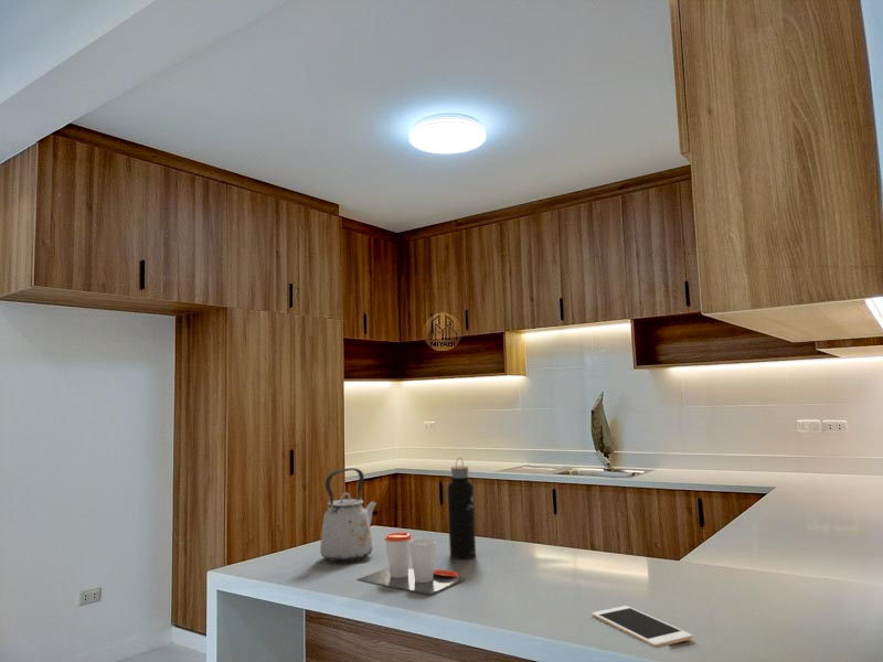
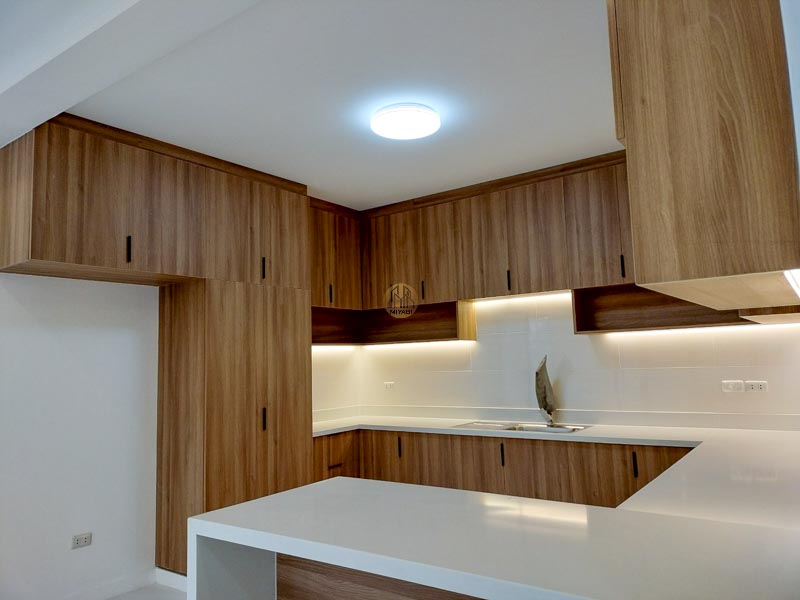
- cup (413, 557)
- cell phone (639, 624)
- kettle (352, 511)
- water bottle (460, 506)
